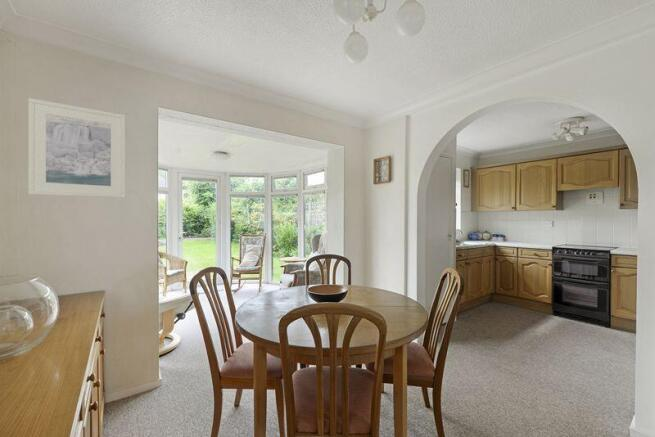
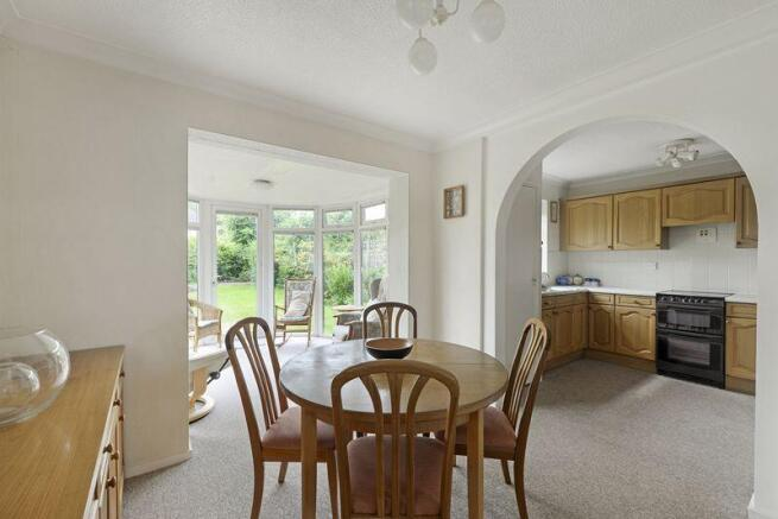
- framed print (80, 151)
